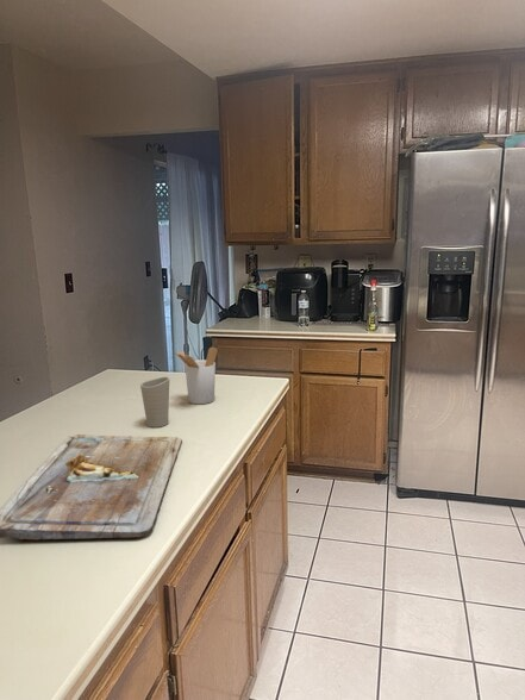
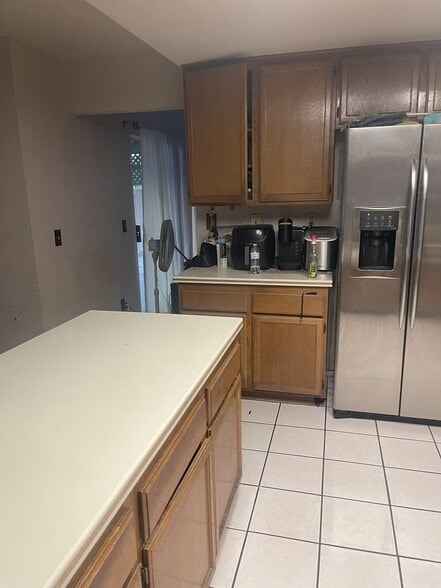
- cup (156, 401)
- utensil holder (195, 374)
- cutting board (101, 467)
